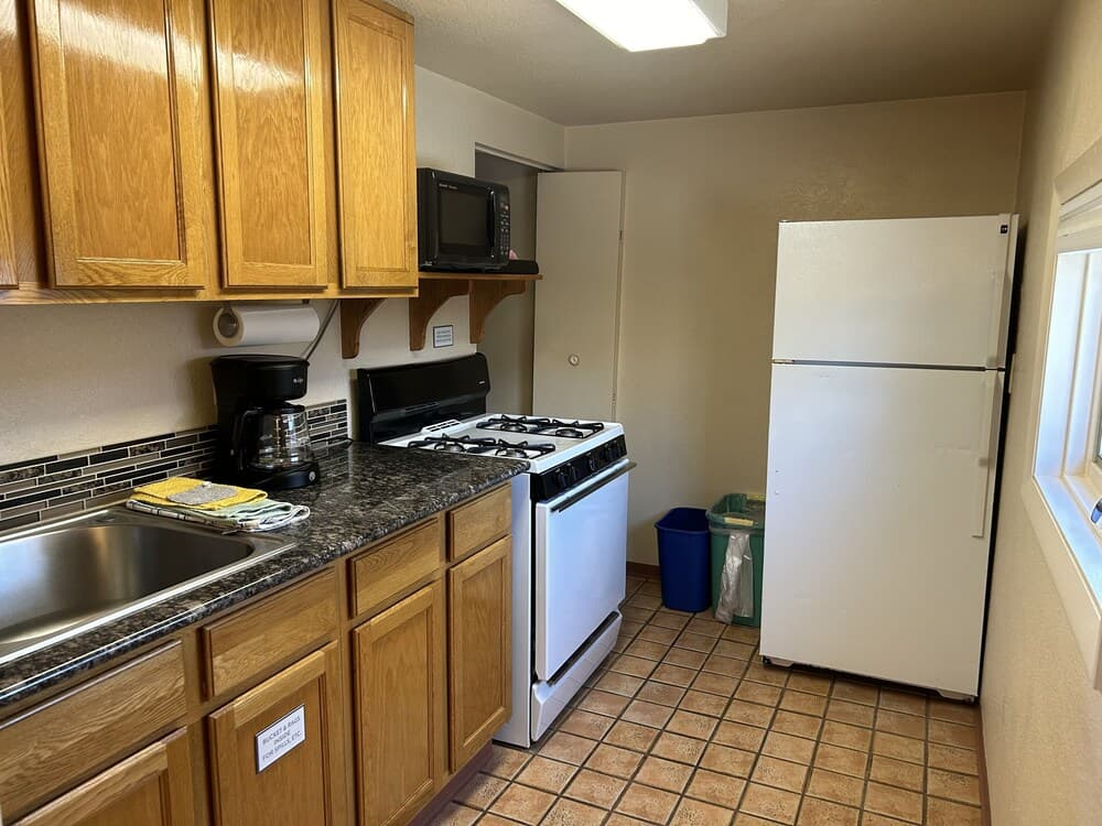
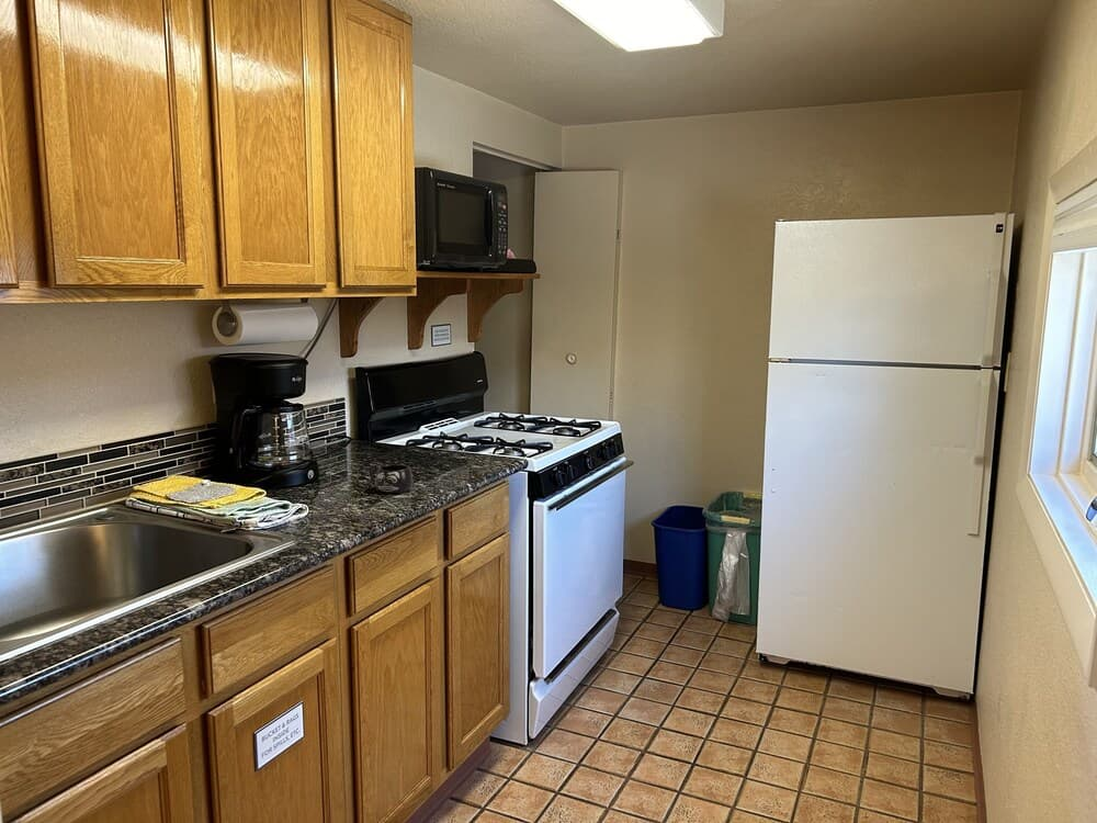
+ mug (389, 477)
